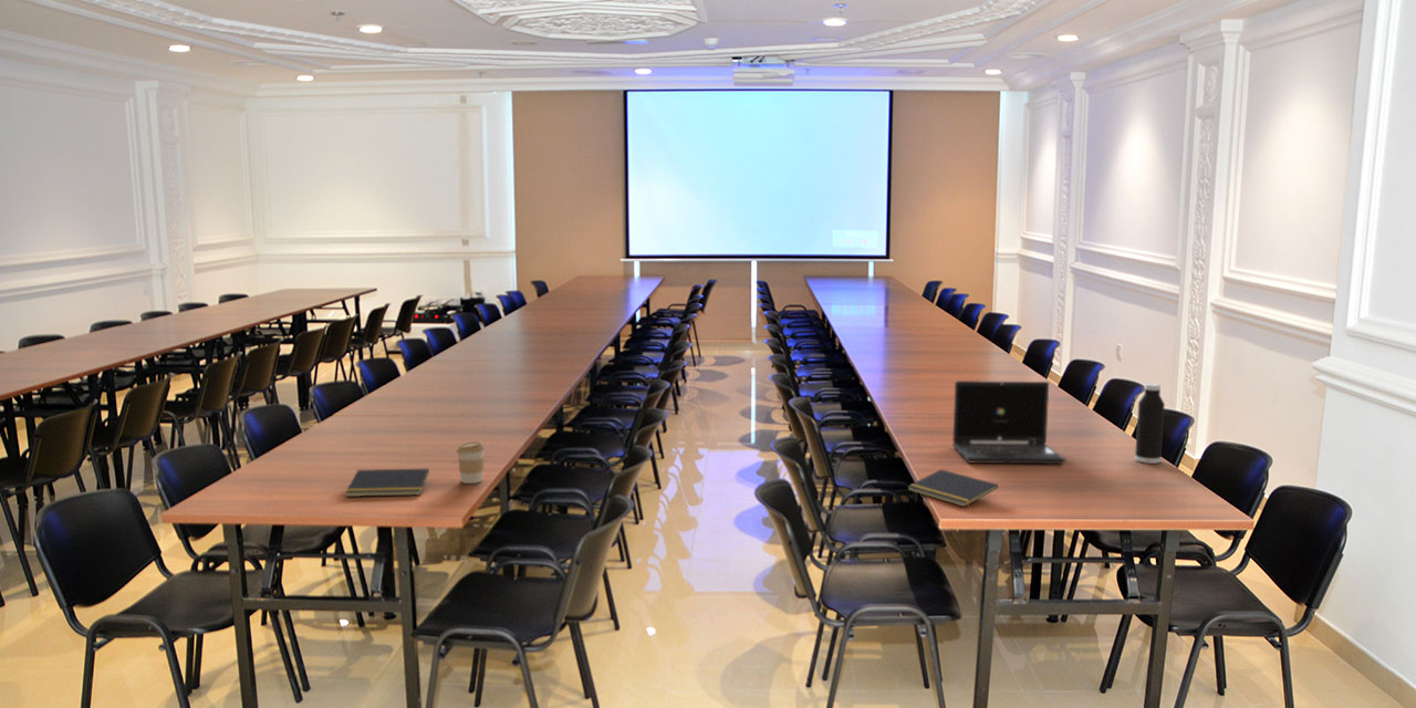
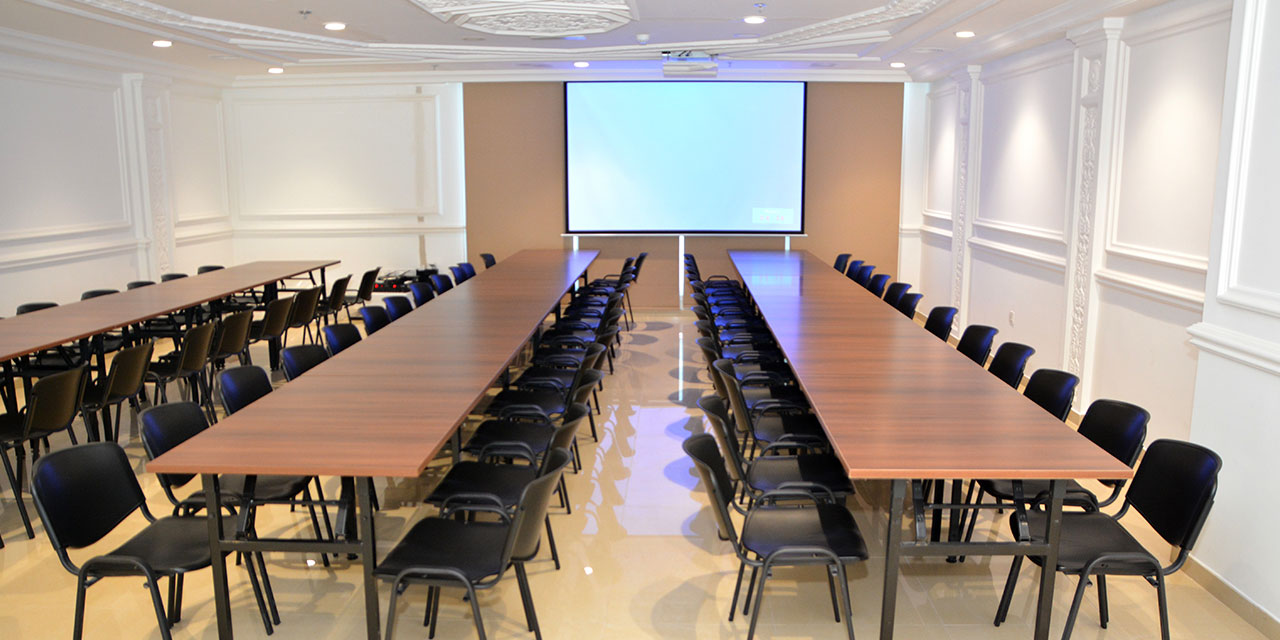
- notepad (951, 487)
- laptop (1008, 420)
- notepad (388, 481)
- coffee cup (470, 461)
- water bottle (1149, 423)
